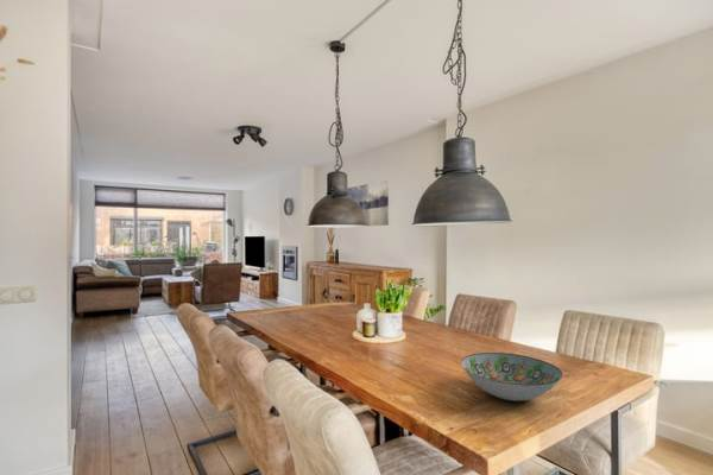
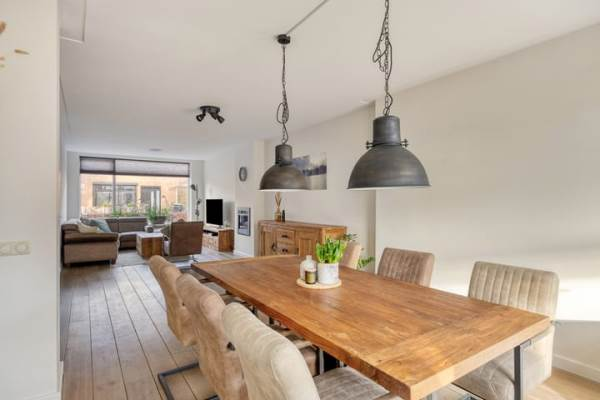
- decorative bowl (509, 380)
